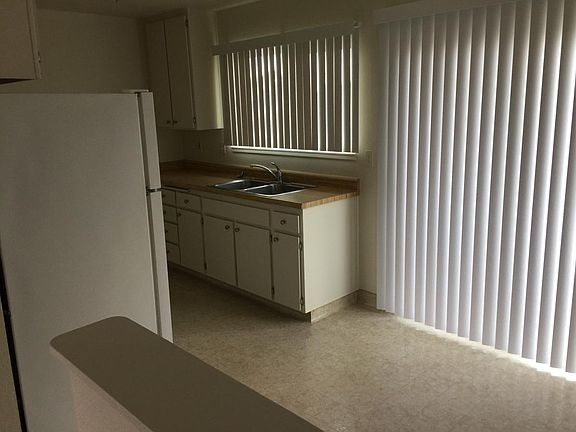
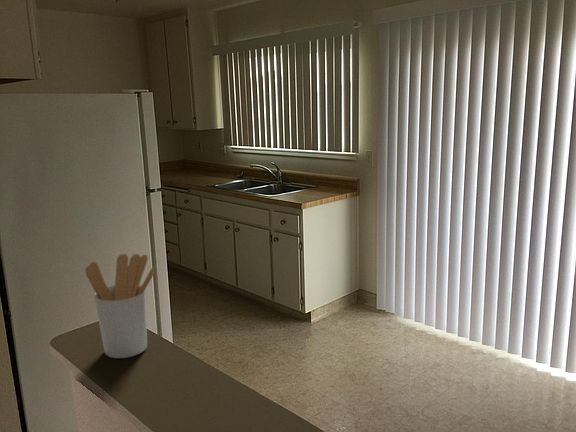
+ utensil holder (126, 301)
